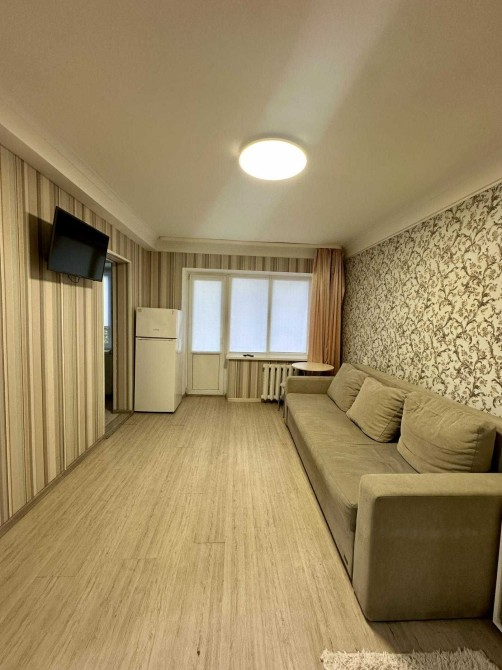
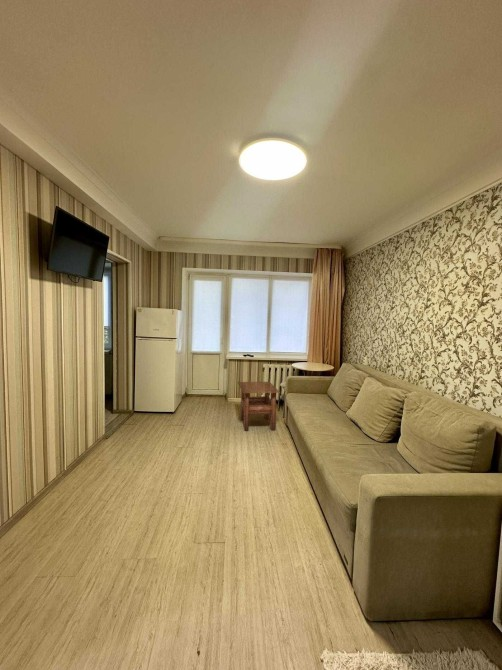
+ side table (256, 405)
